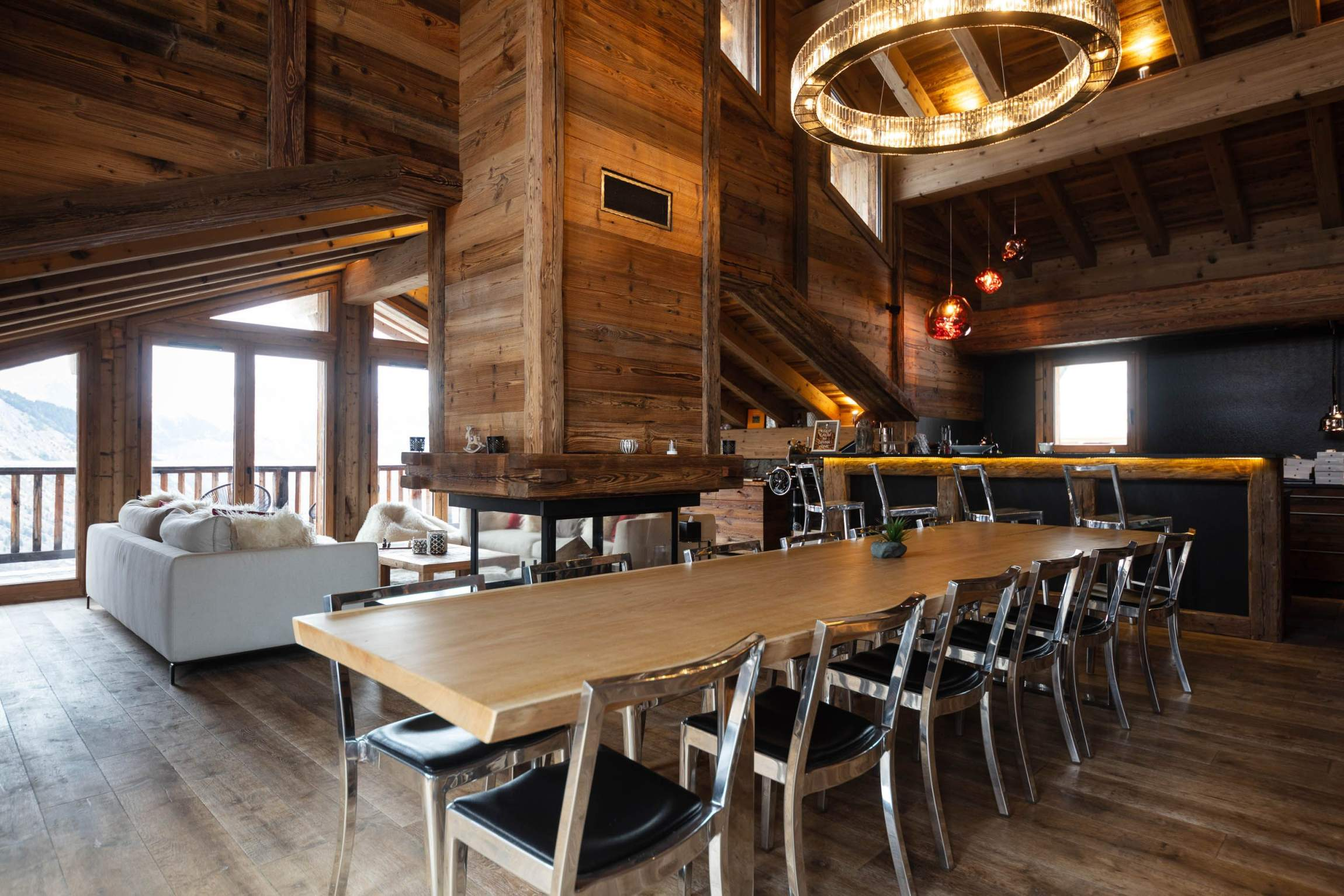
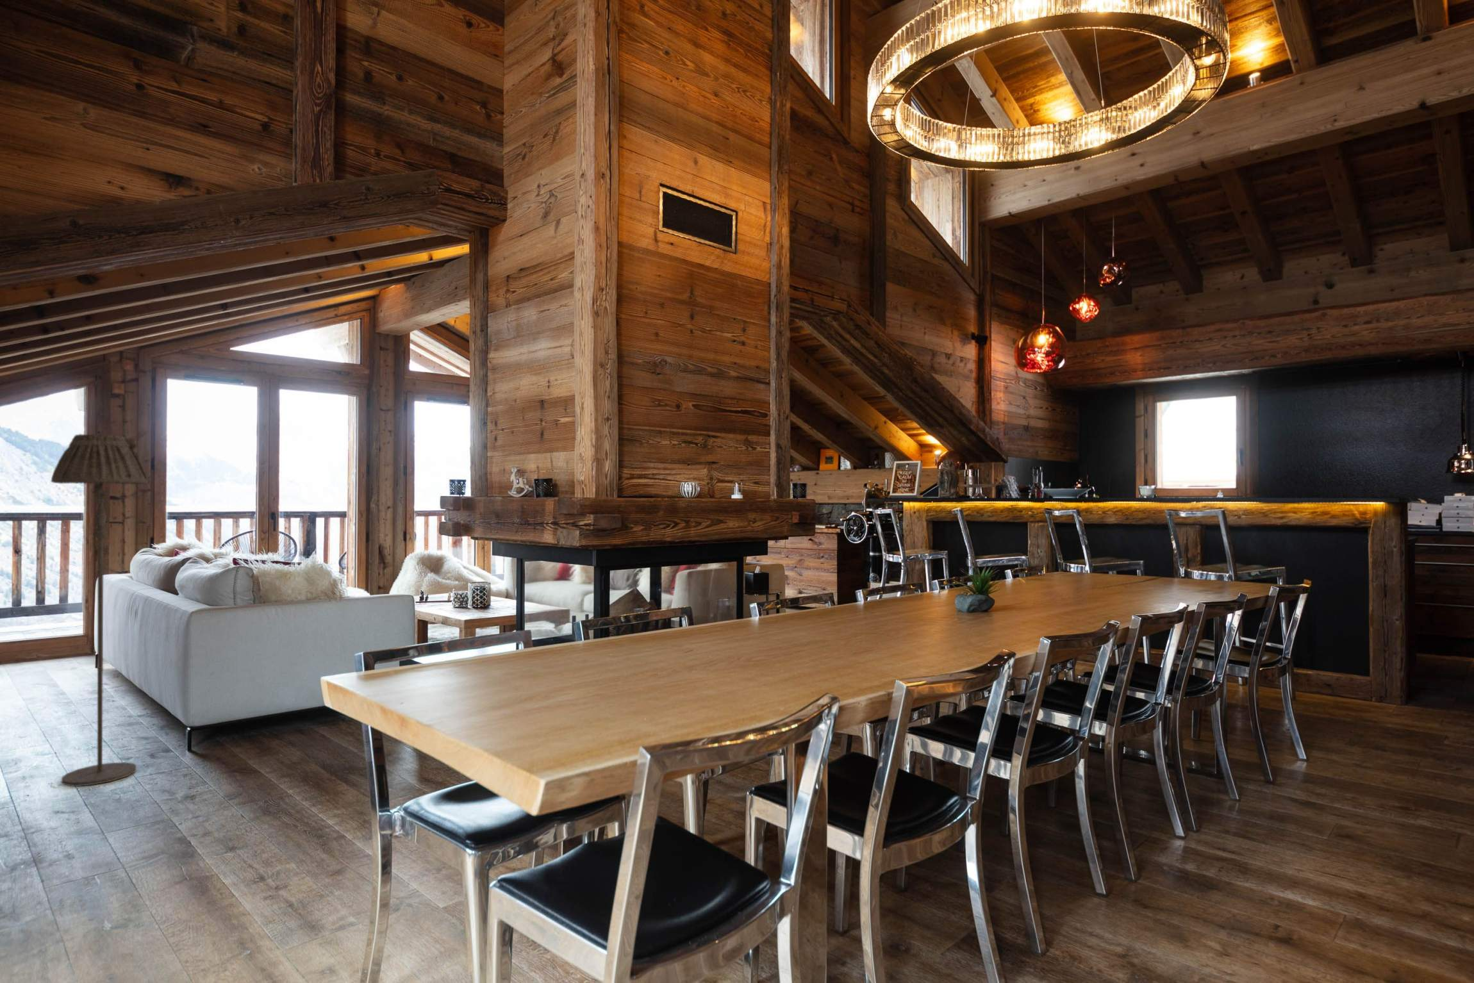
+ floor lamp (100, 605)
